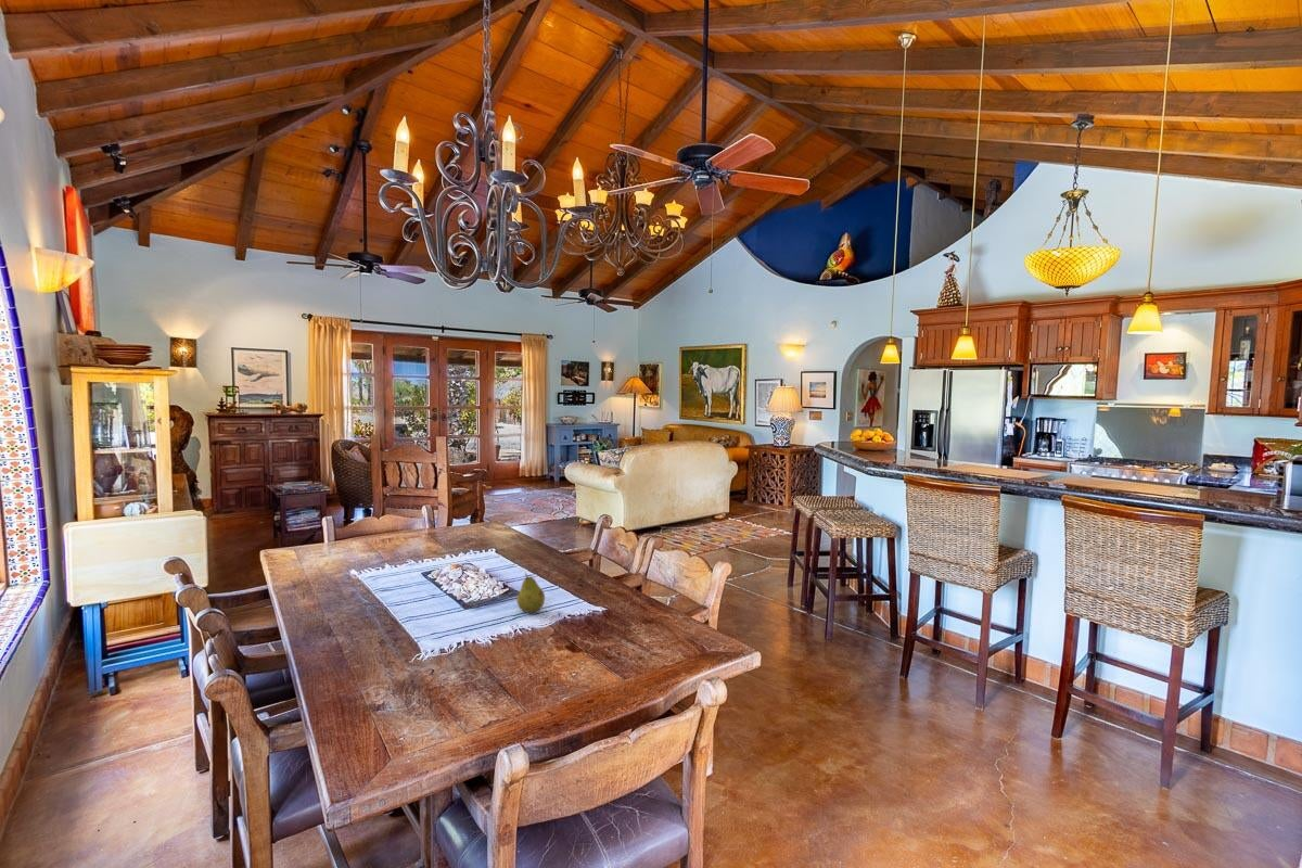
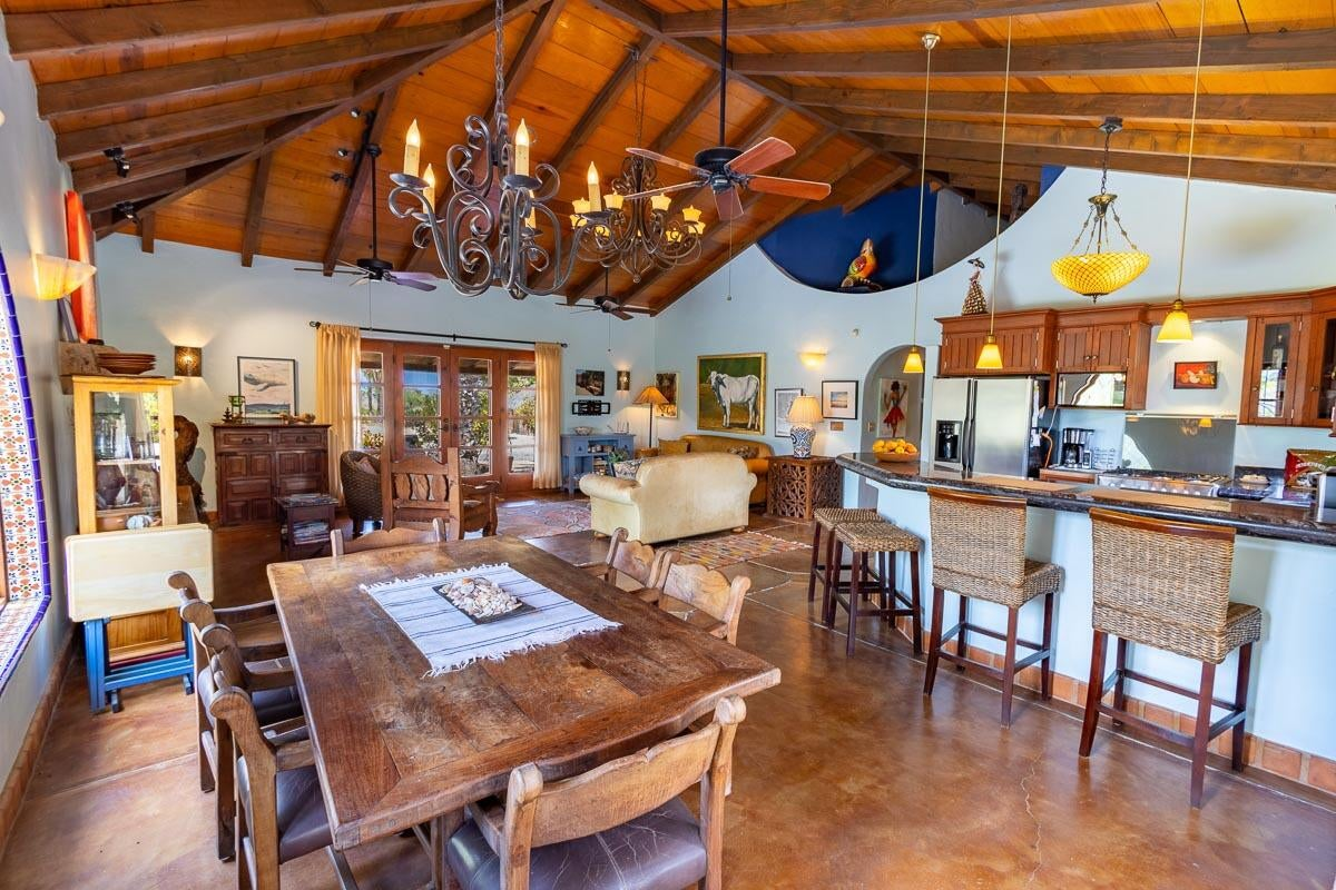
- fruit (531, 591)
